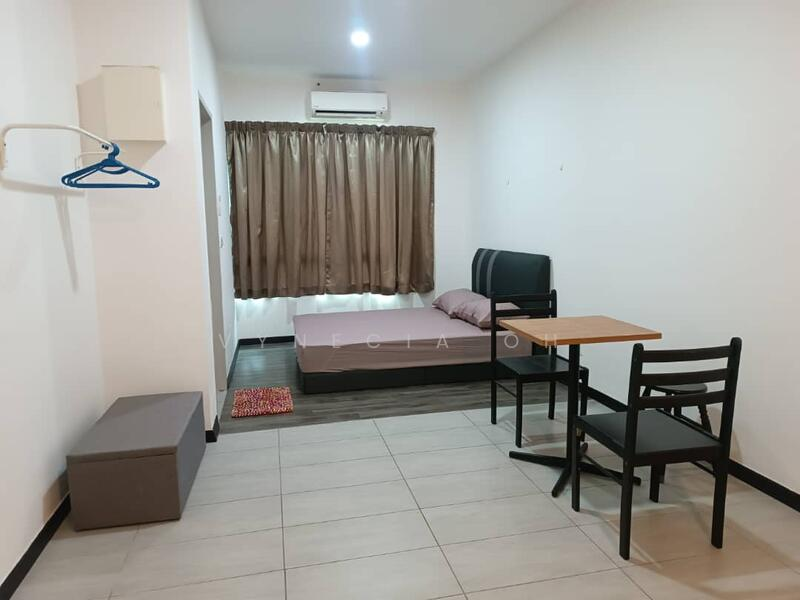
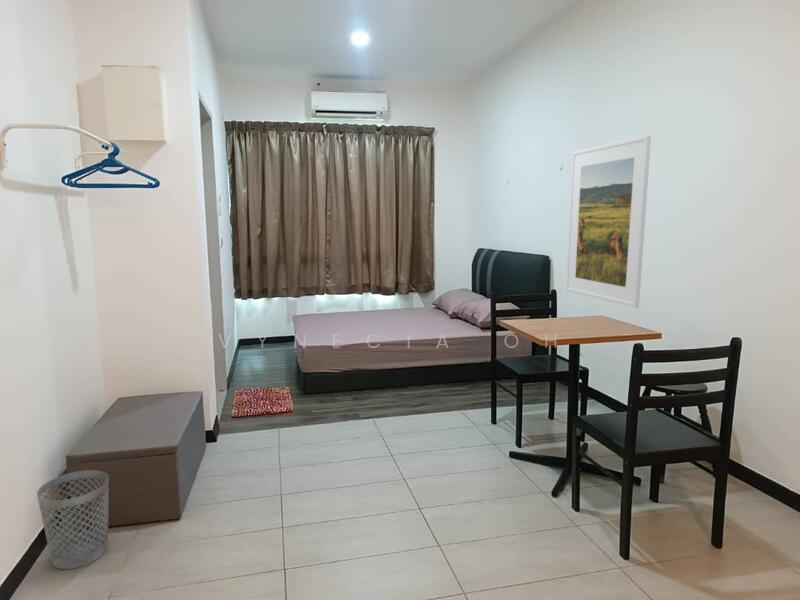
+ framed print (602, 223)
+ wastebasket (76, 519)
